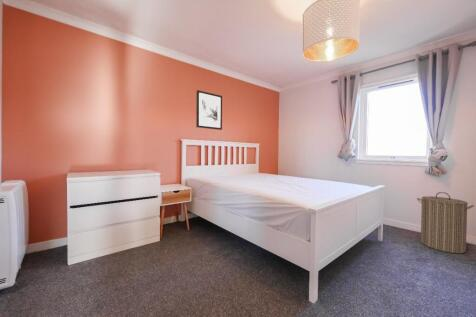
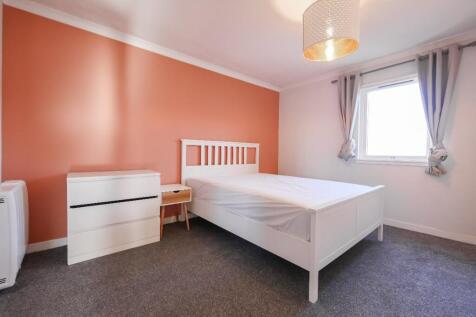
- laundry hamper (442, 219)
- wall art (209, 111)
